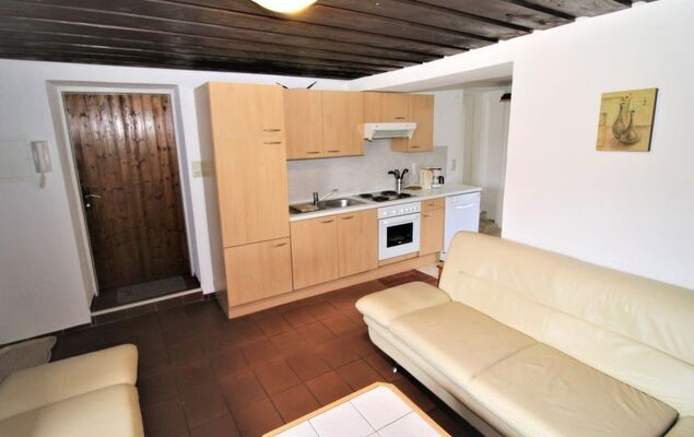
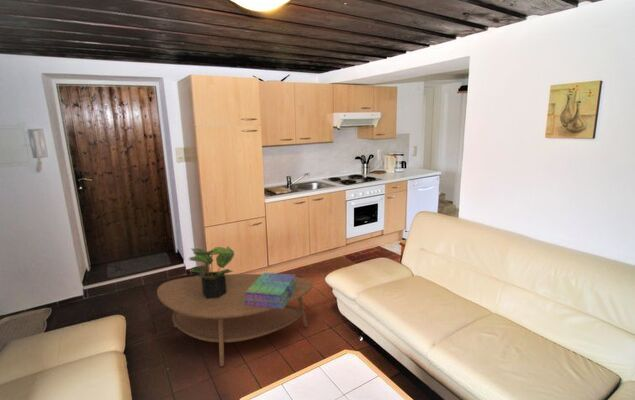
+ coffee table (232, 315)
+ stack of books (271, 288)
+ potted plant (208, 269)
